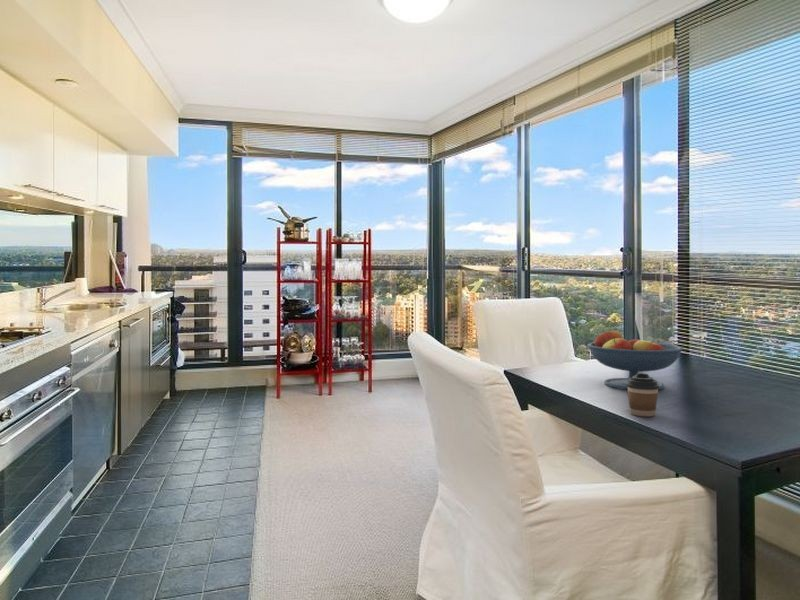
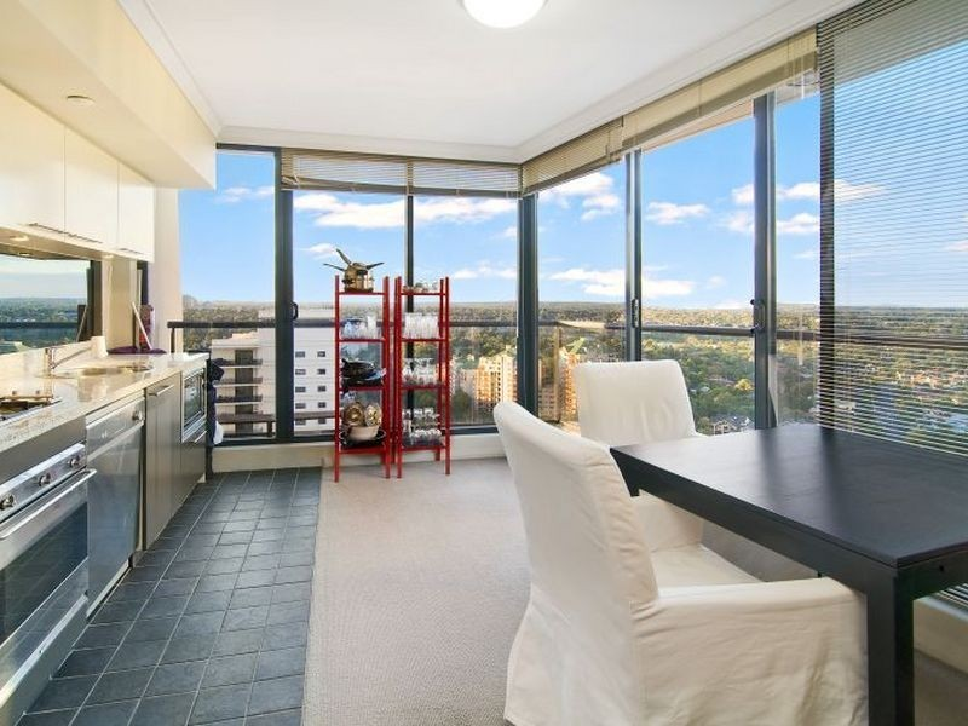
- fruit bowl (633, 358)
- coffee cup (642, 394)
